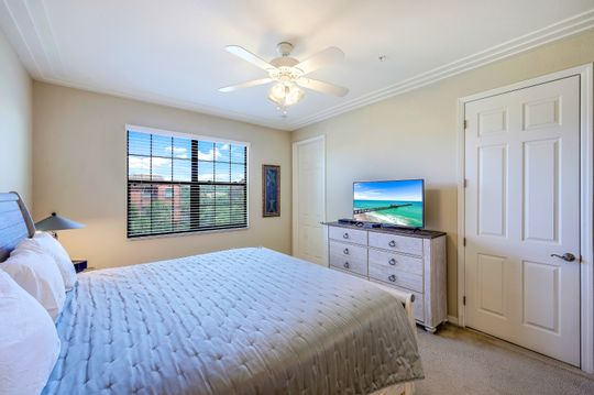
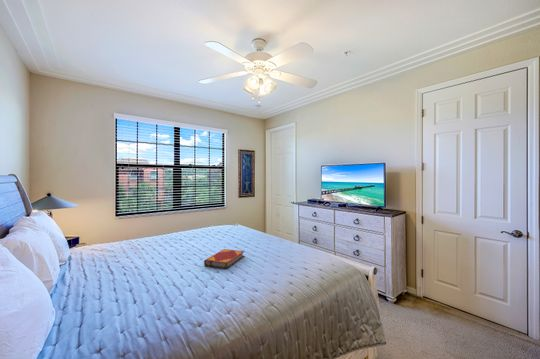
+ hardback book (225, 257)
